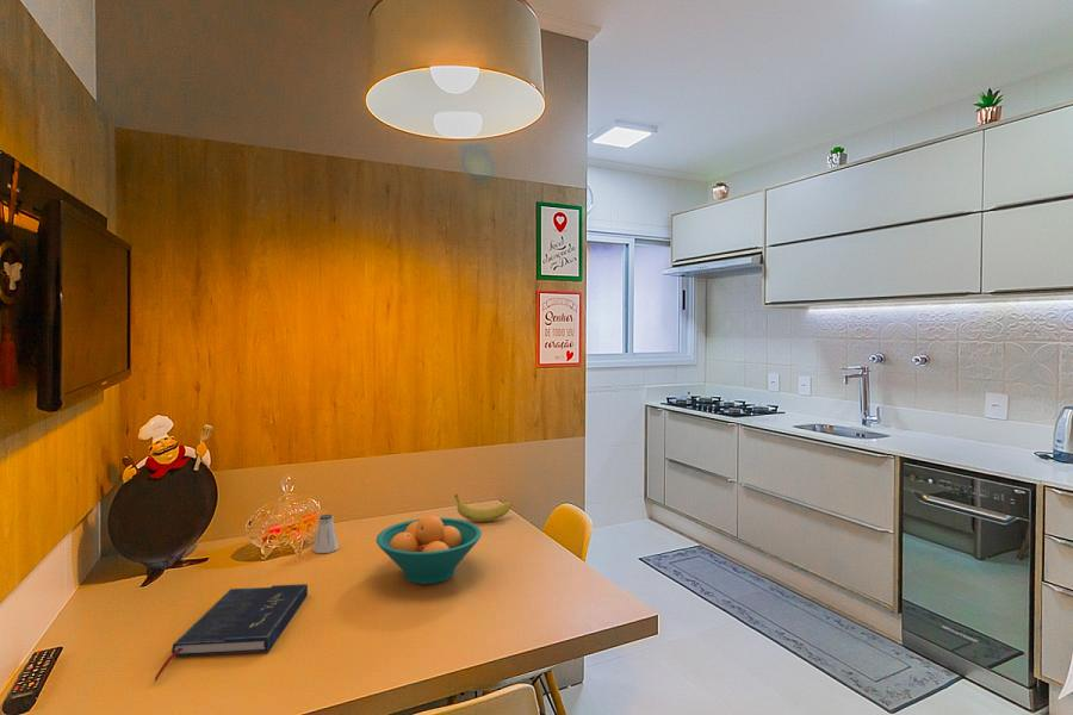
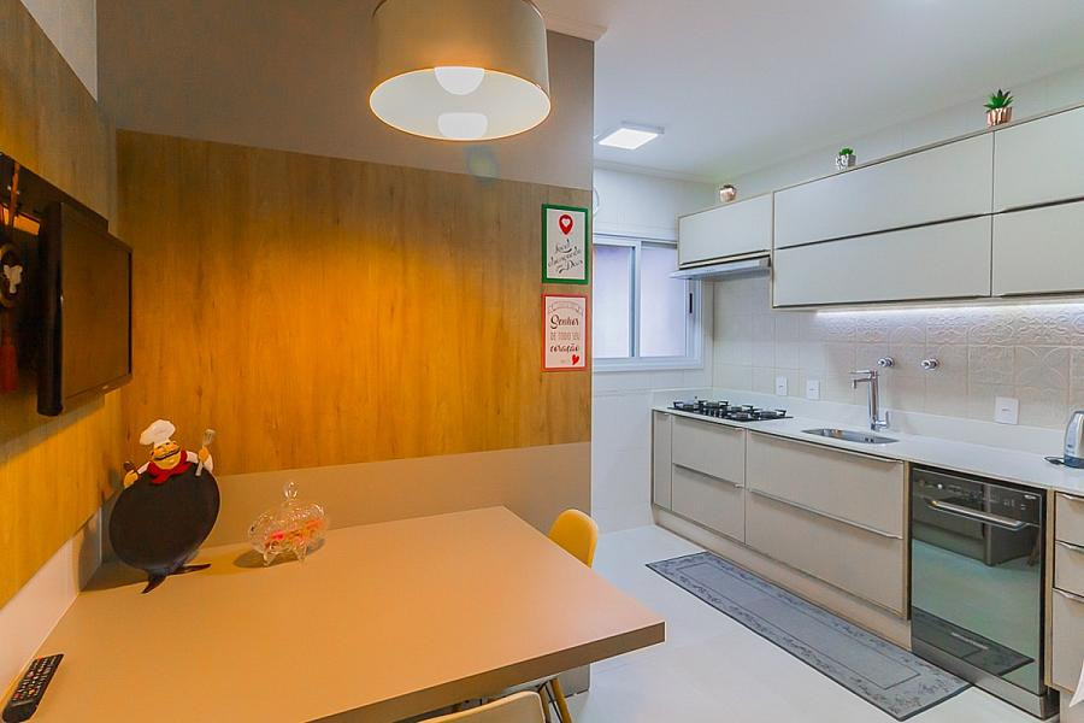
- saltshaker (325, 531)
- fruit bowl (429, 545)
- book (237, 627)
- fruit (483, 508)
